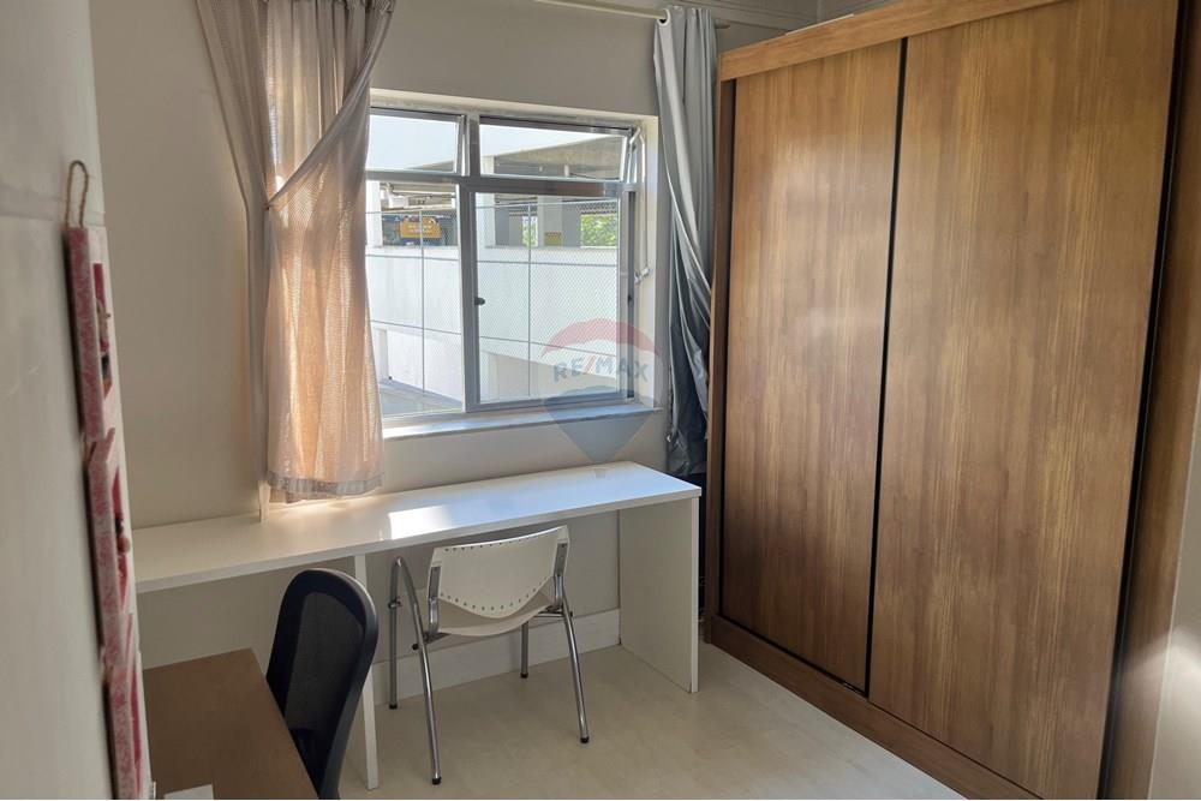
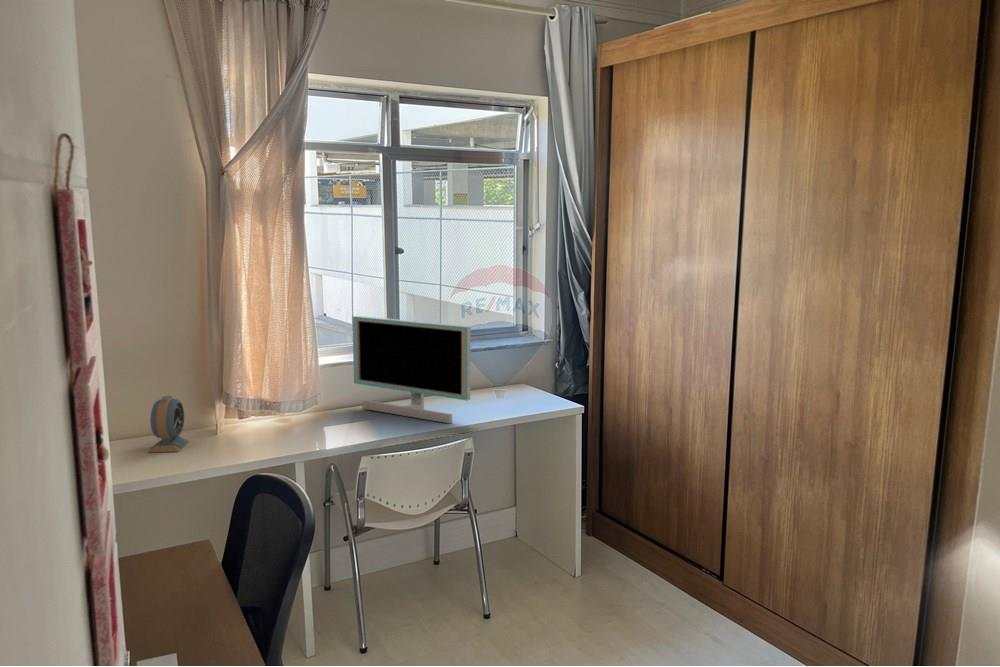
+ monitor (411, 367)
+ alarm clock (167, 421)
